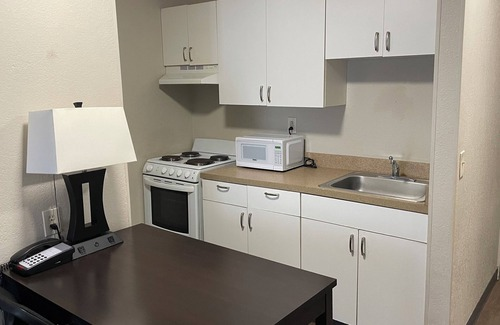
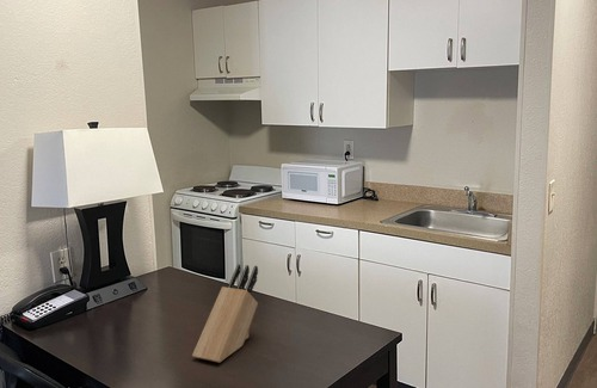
+ knife block (229, 308)
